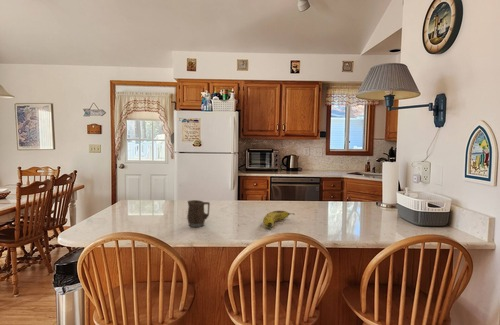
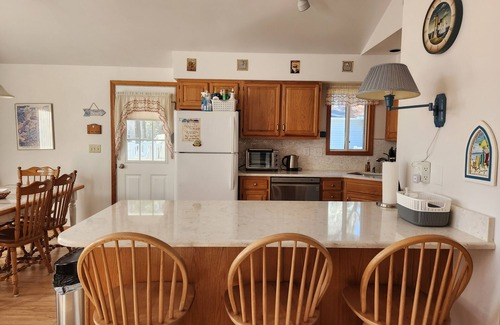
- mug (198, 213)
- fruit (279, 218)
